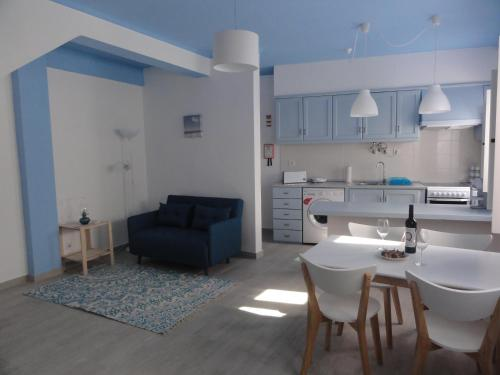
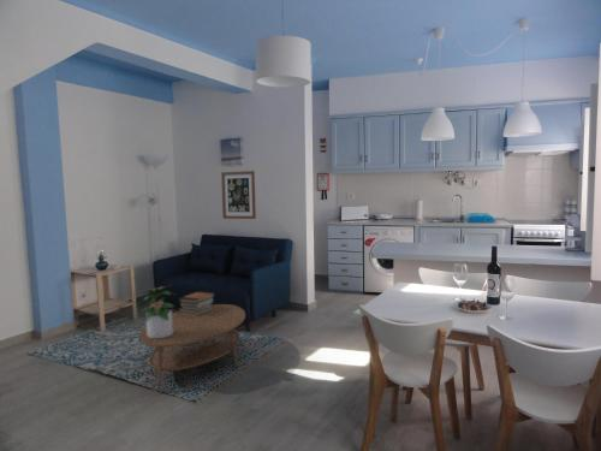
+ potted plant (156, 309)
+ wall art (238, 195)
+ coffee table (196, 342)
+ book stack (197, 303)
